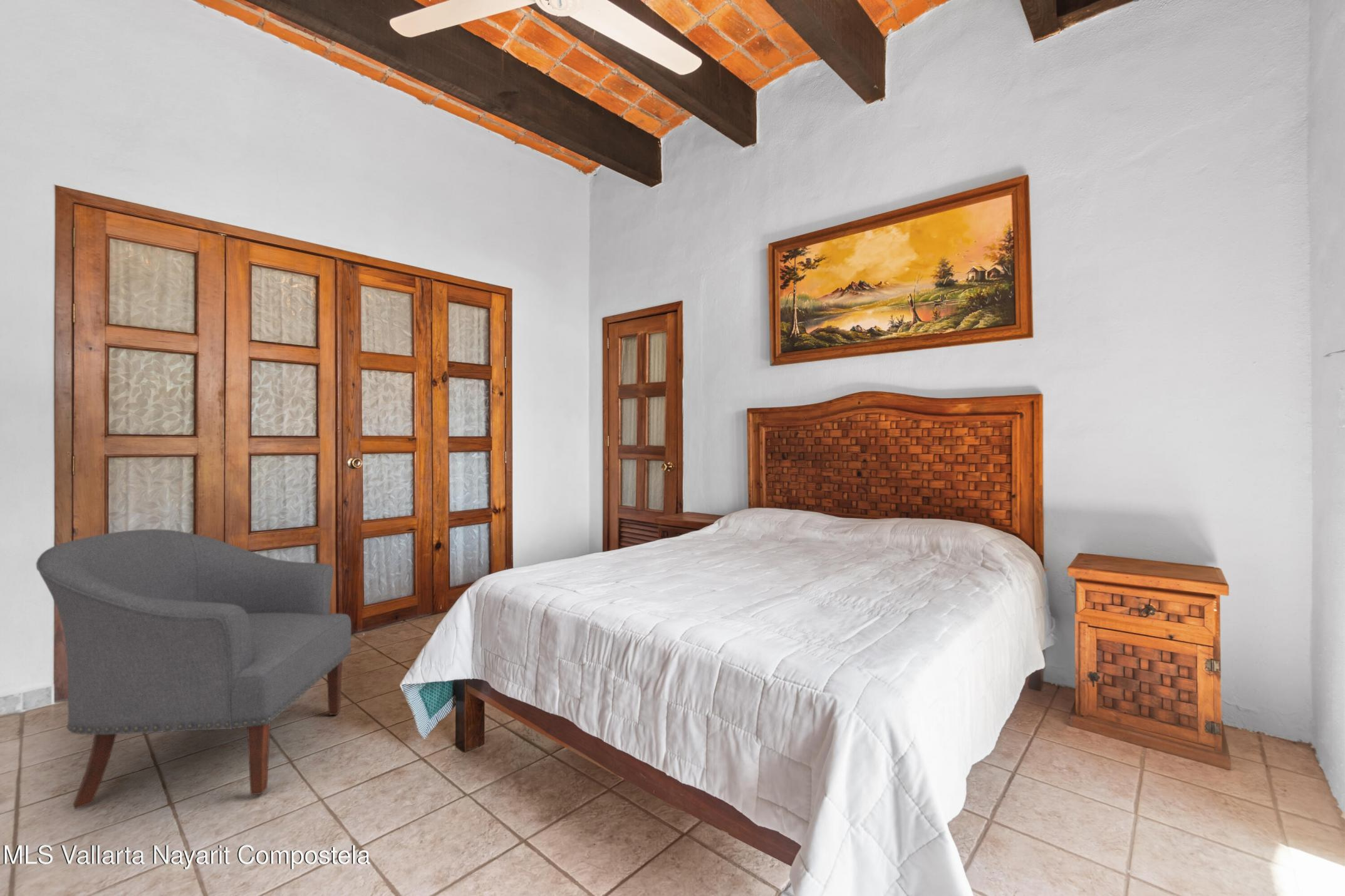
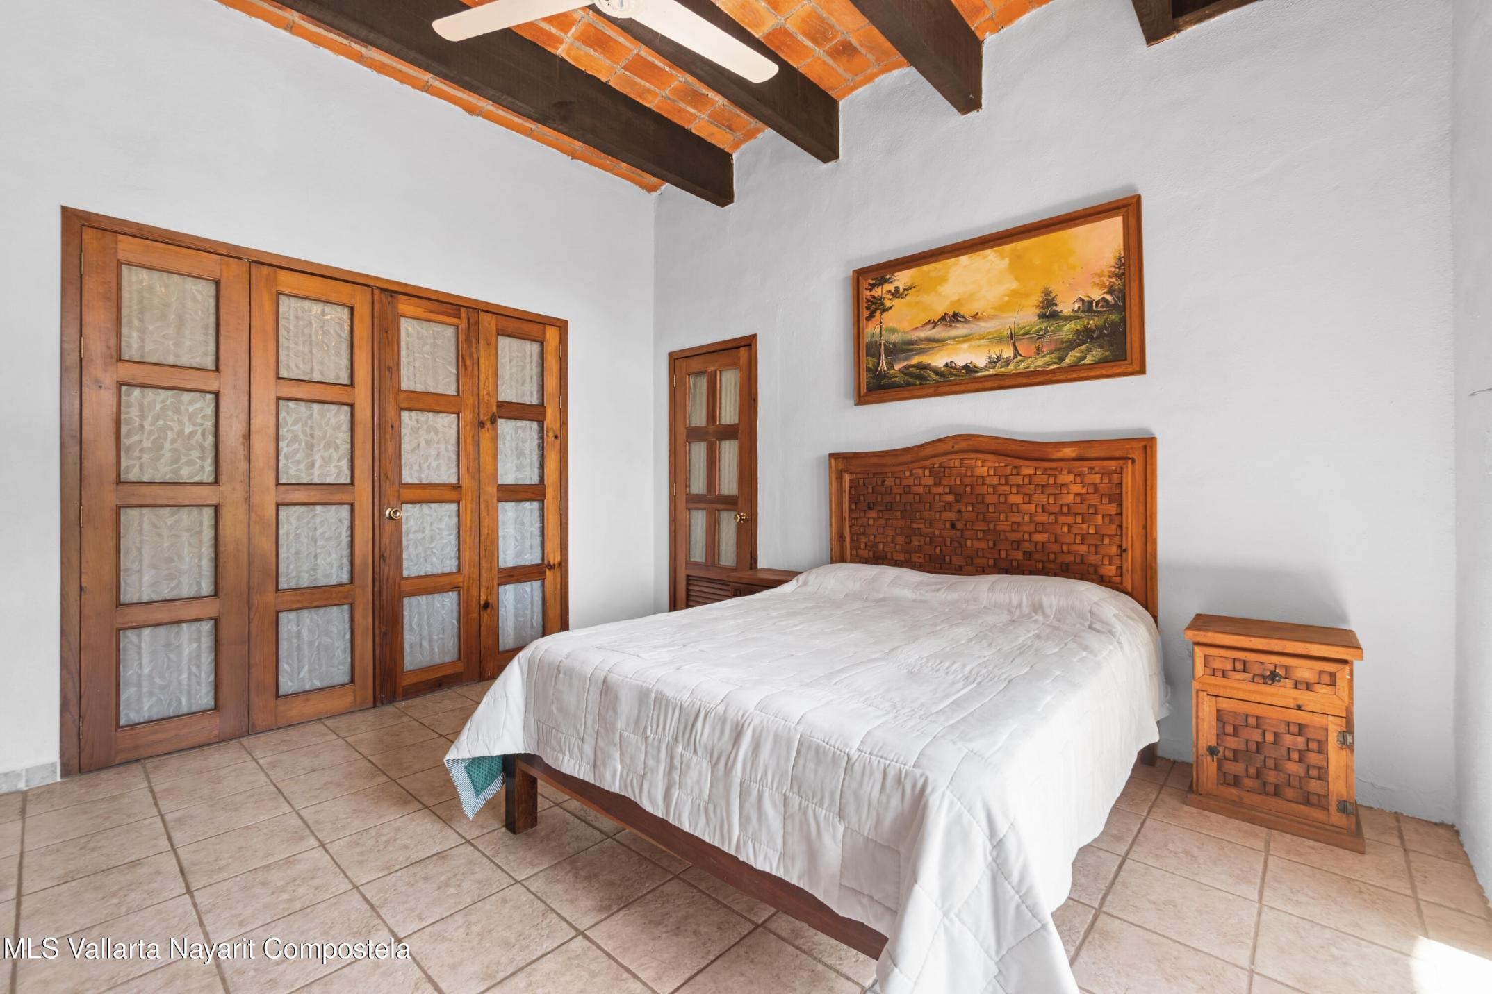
- chair (213, 642)
